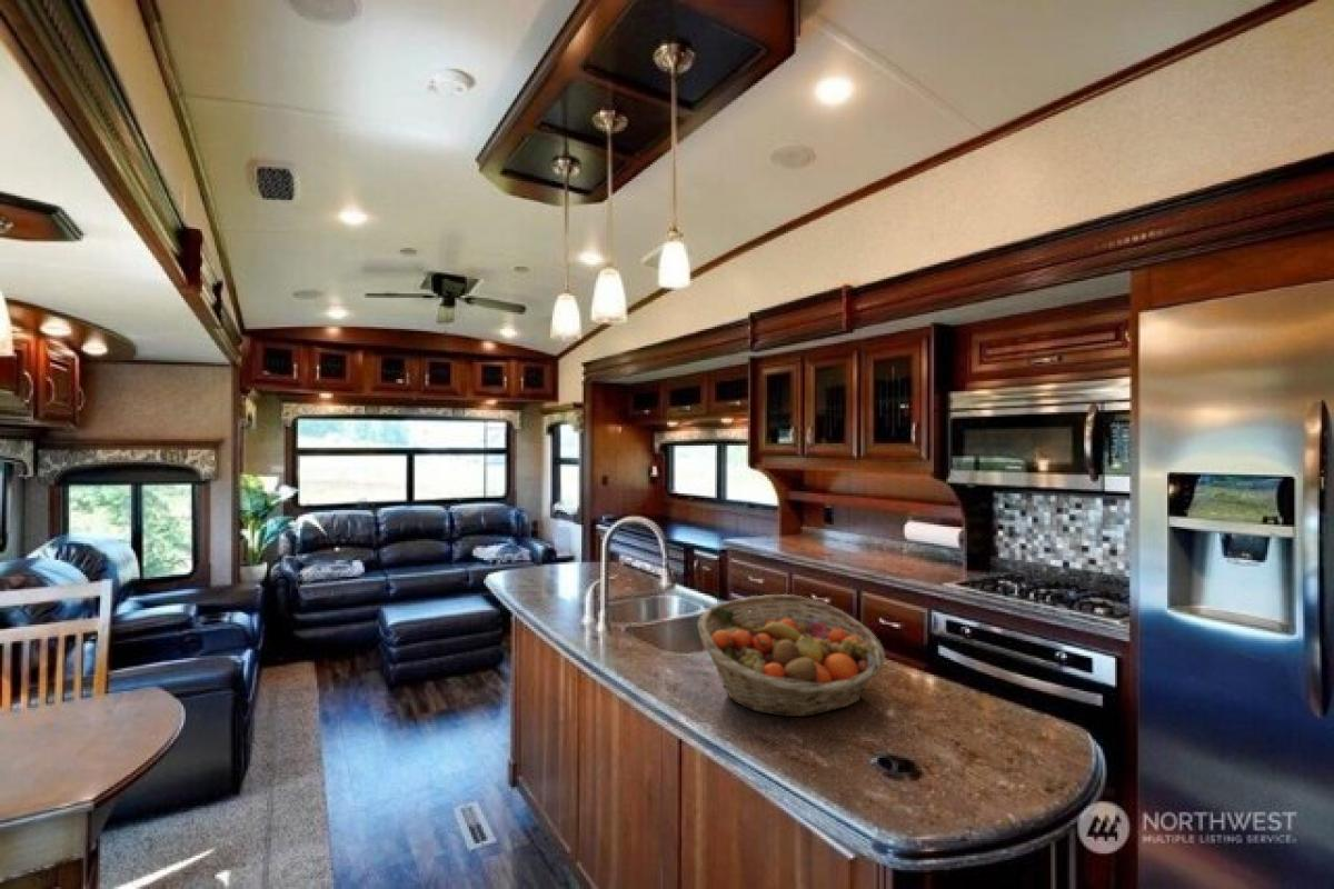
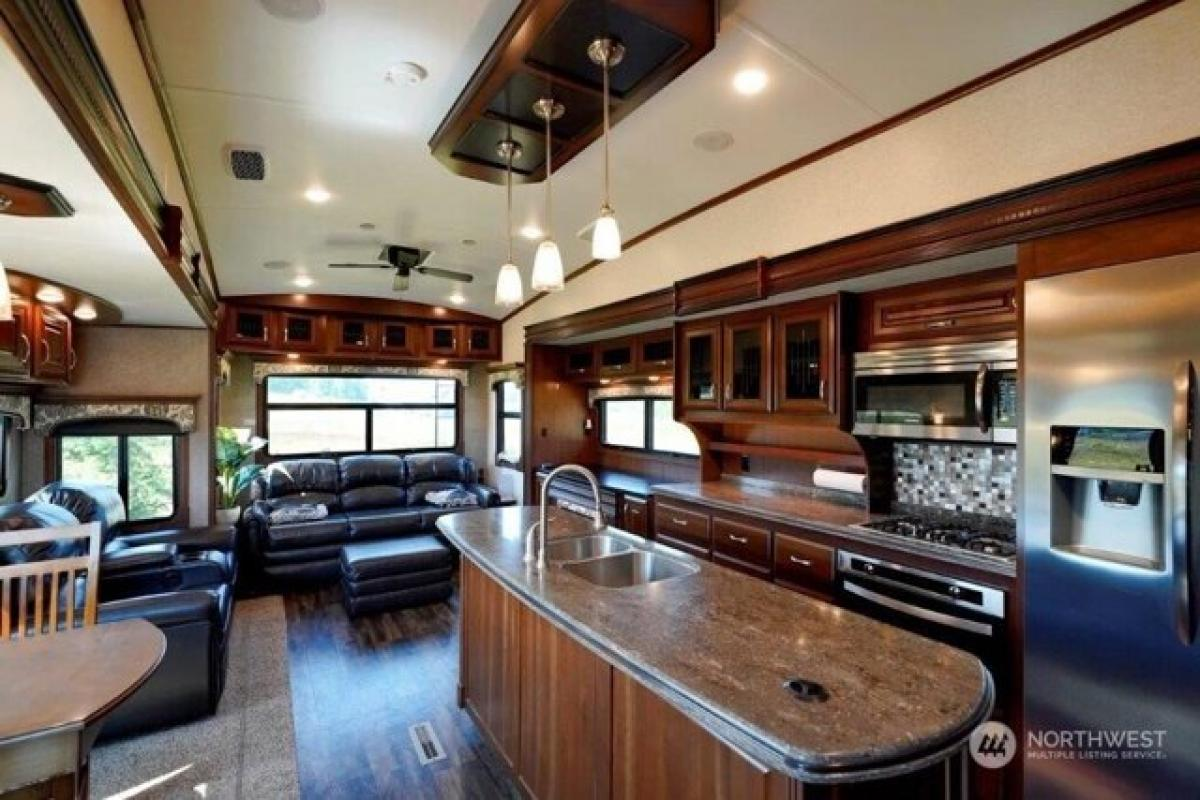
- fruit basket (789, 650)
